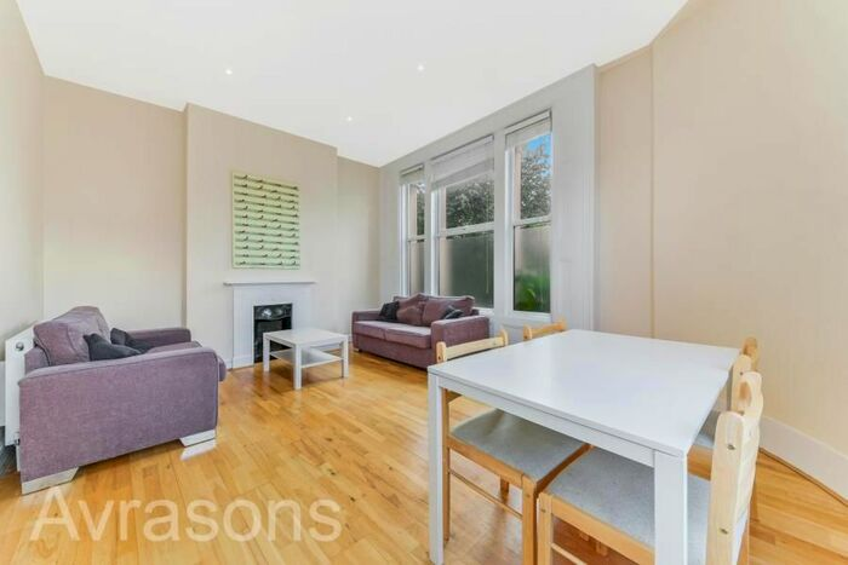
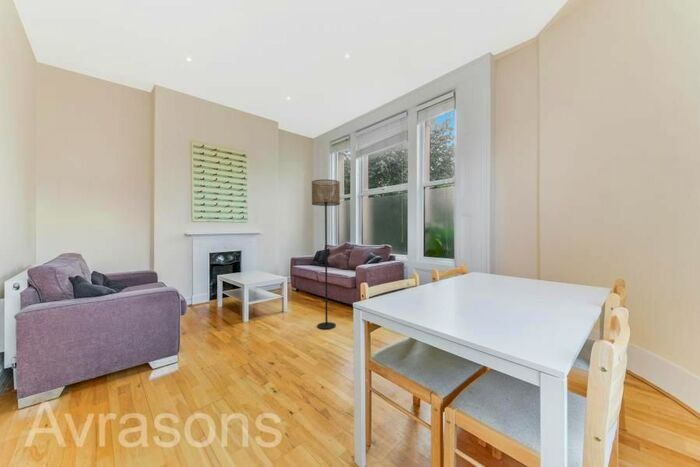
+ floor lamp (326, 254)
